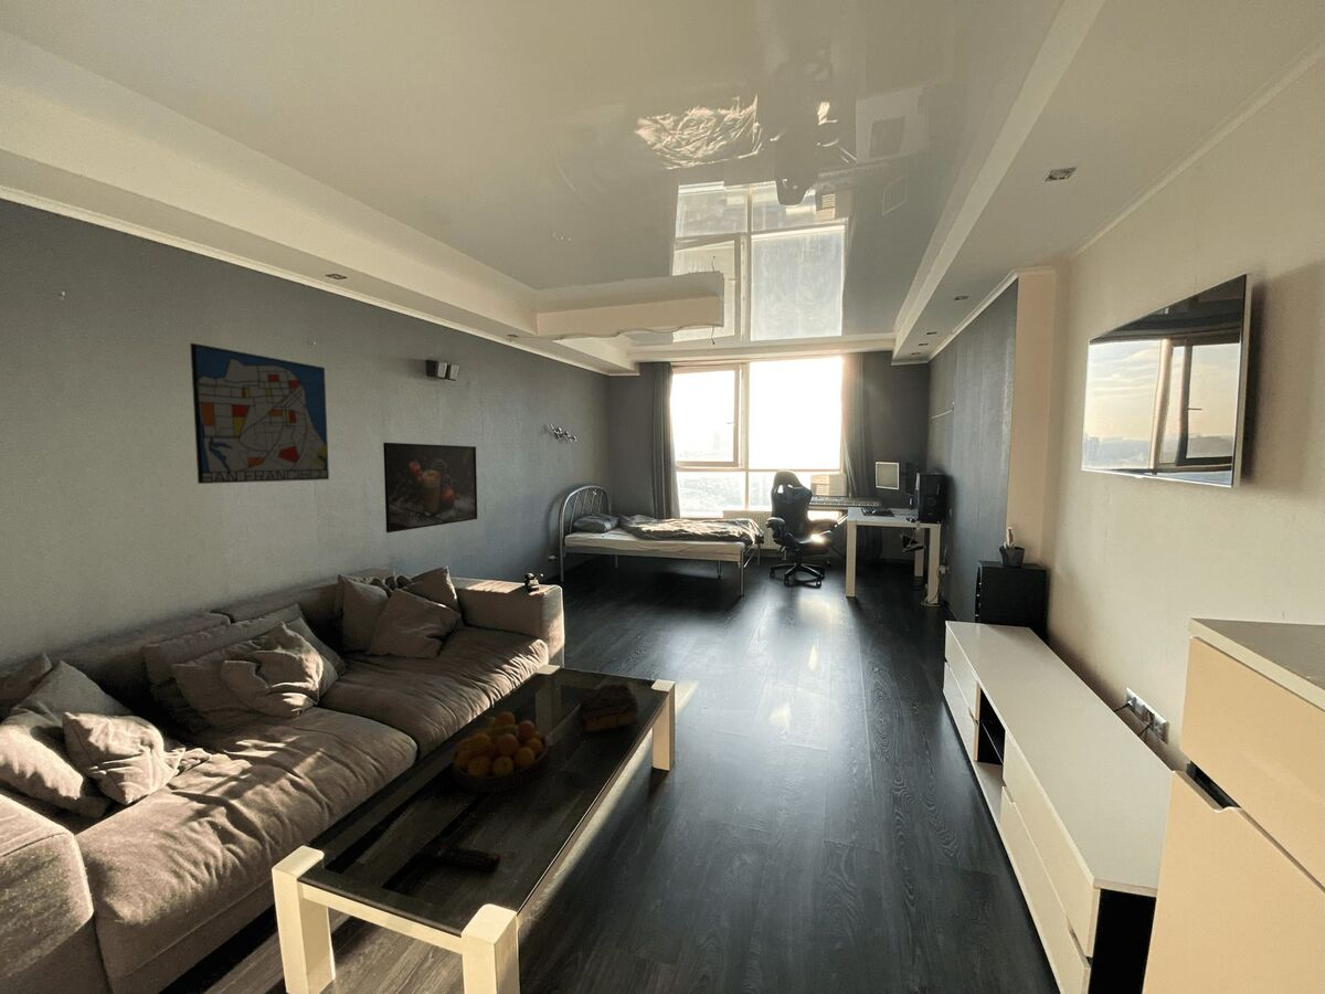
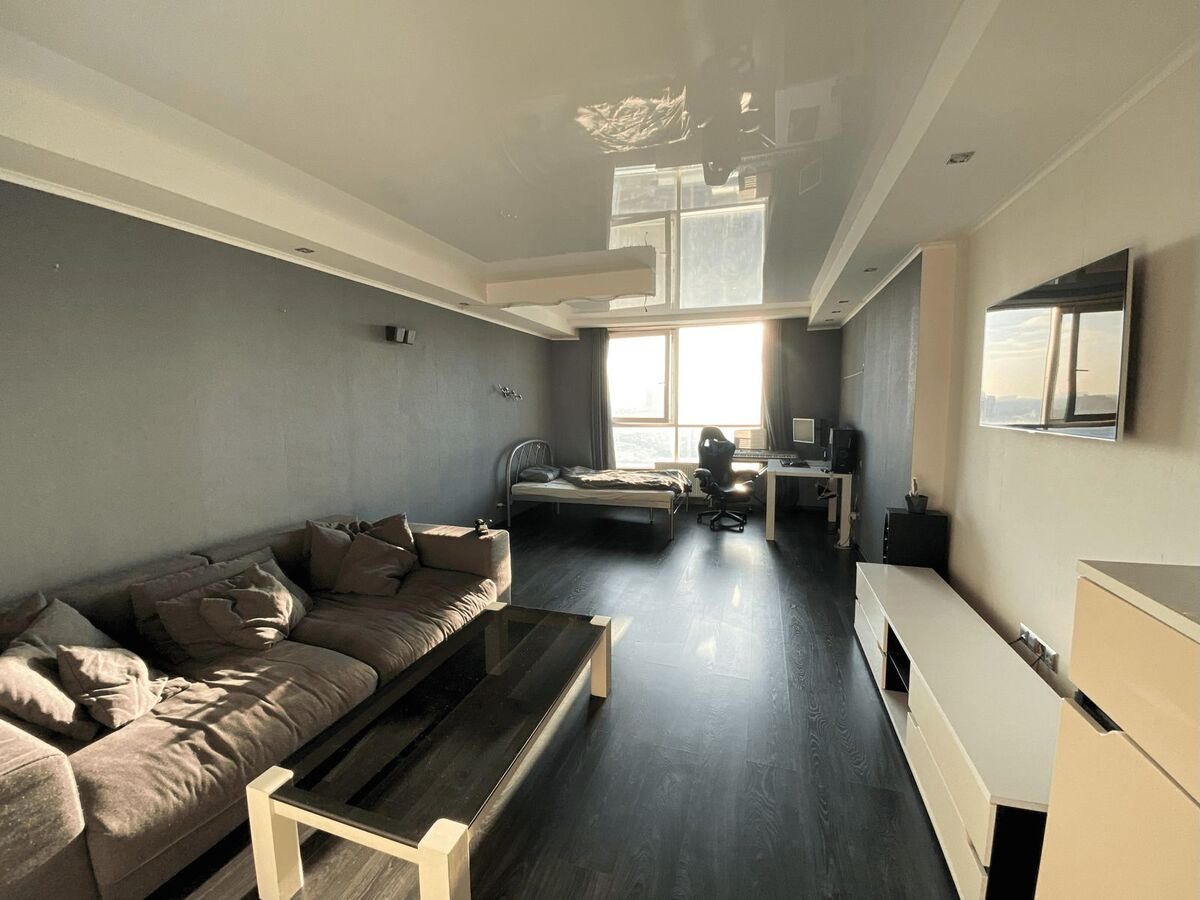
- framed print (435, 485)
- book (606, 706)
- fruit bowl (501, 743)
- wall art (267, 419)
- remote control (459, 857)
